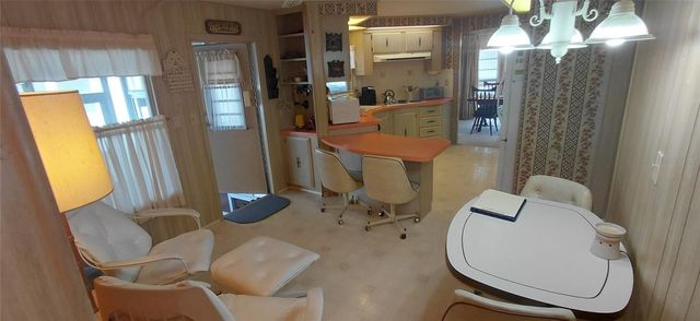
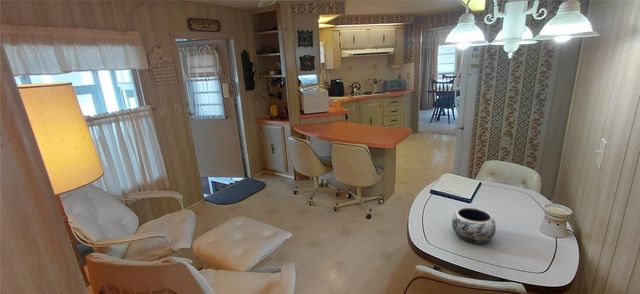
+ decorative bowl (473, 225)
